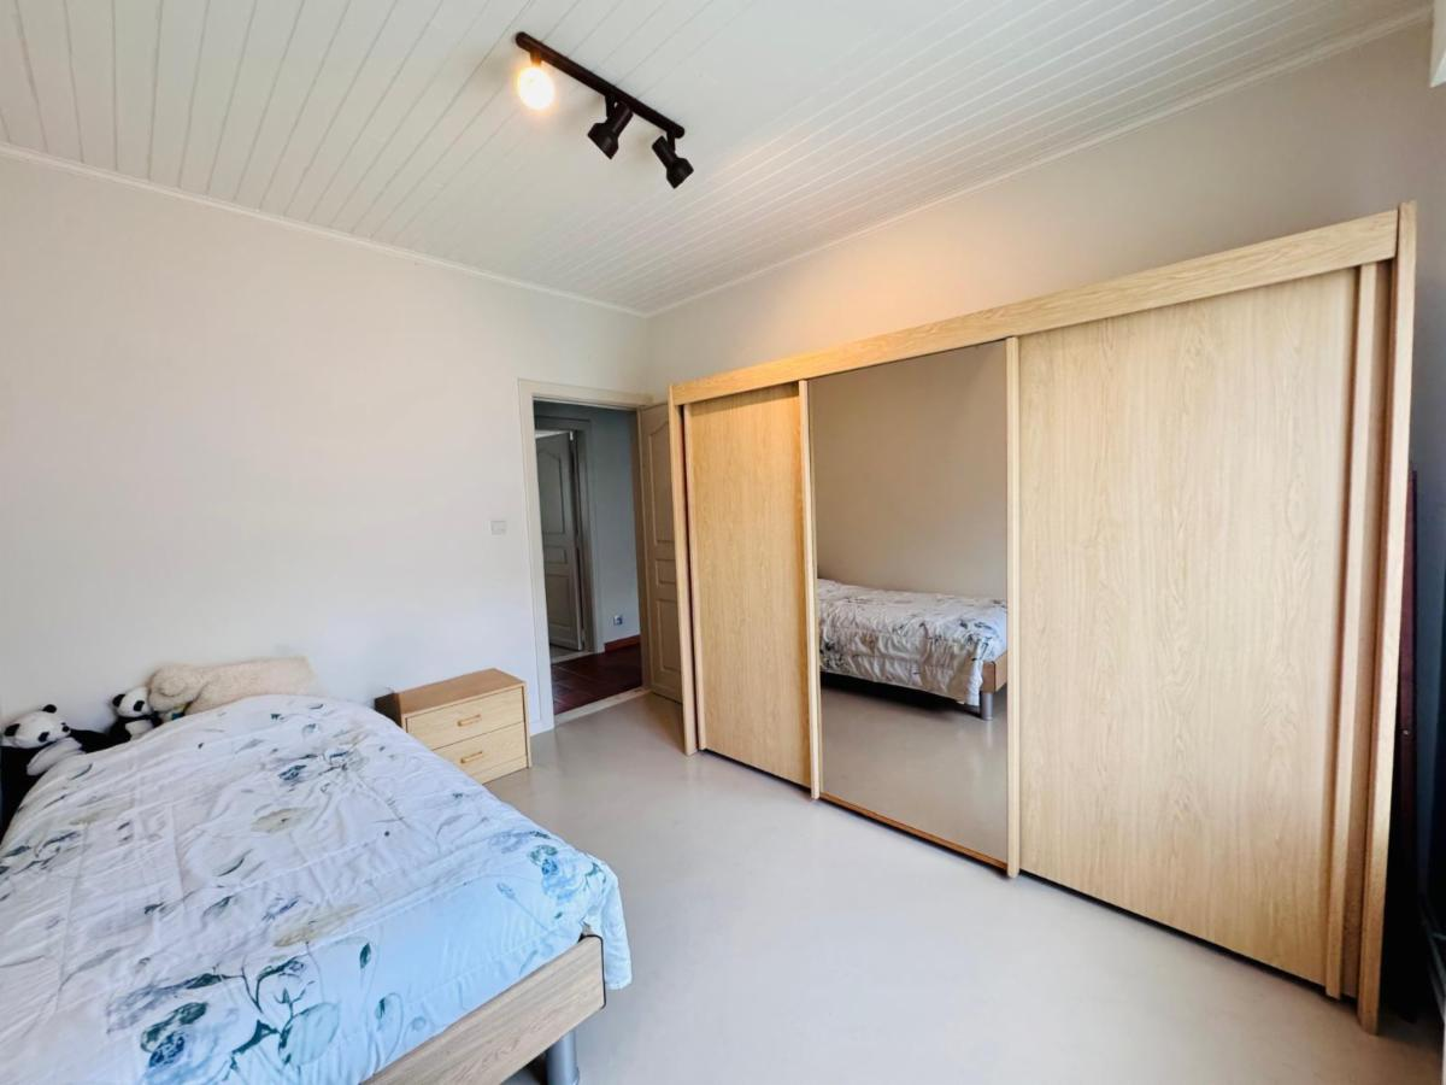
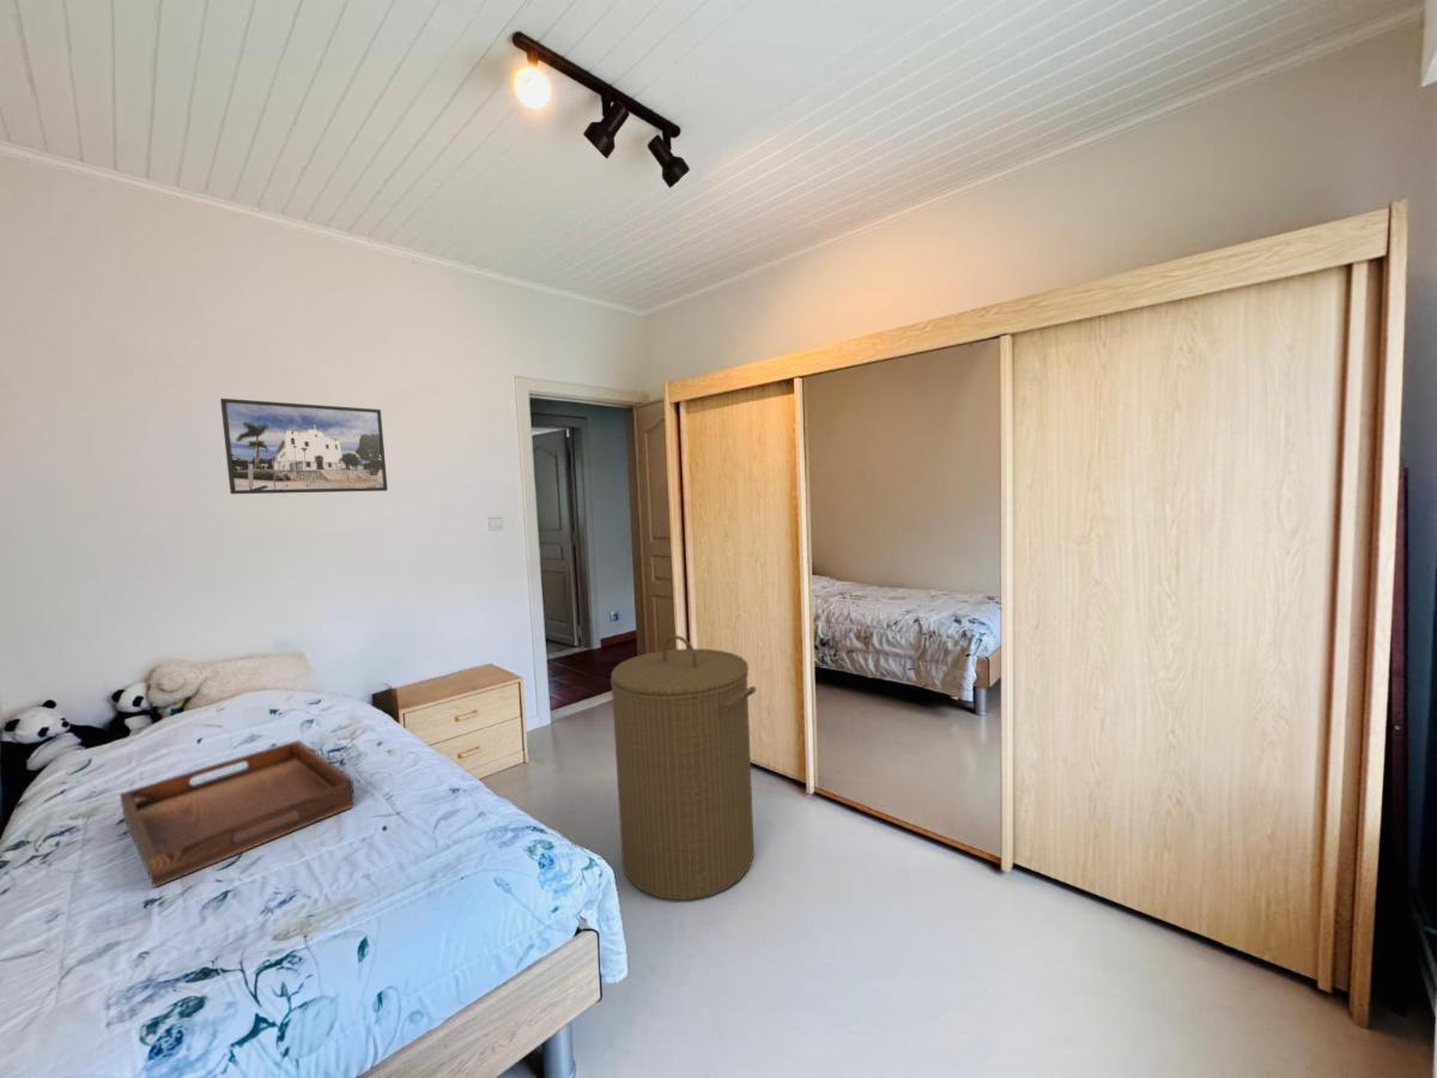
+ serving tray (240, 799)
+ laundry hamper (684, 746)
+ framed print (310, 448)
